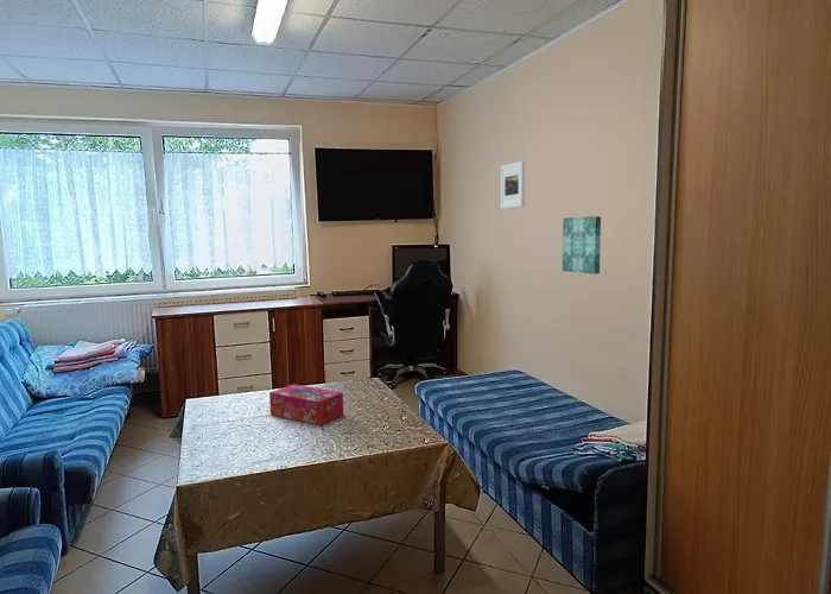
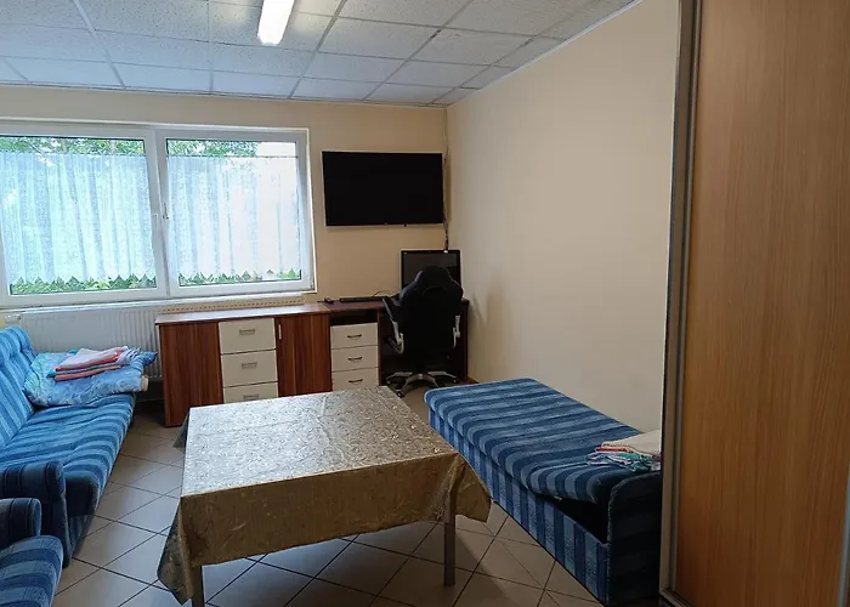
- wall art (581, 245)
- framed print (512, 185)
- tissue box (306, 403)
